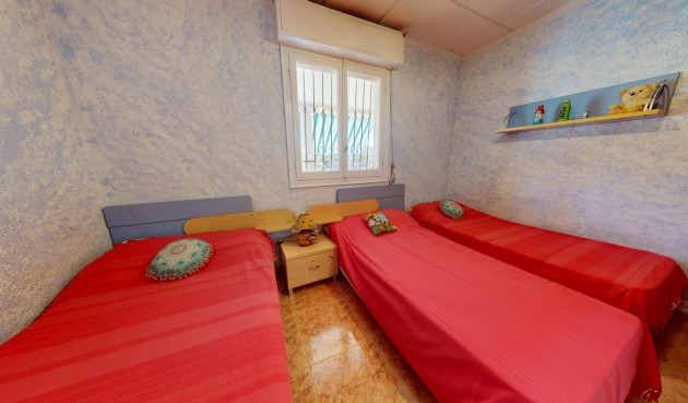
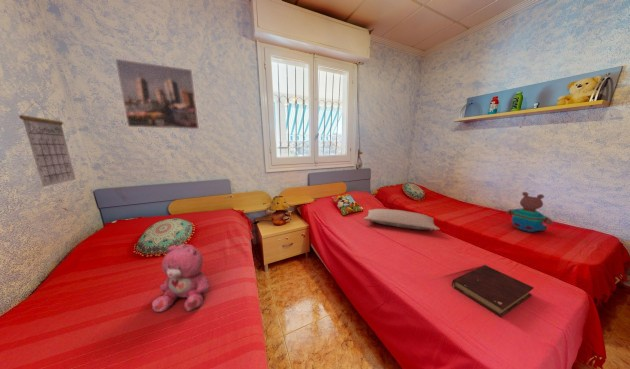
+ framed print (161, 97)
+ teddy bear (531, 211)
+ calendar (50, 144)
+ teddy bear (181, 271)
+ pillow (398, 218)
+ book (491, 286)
